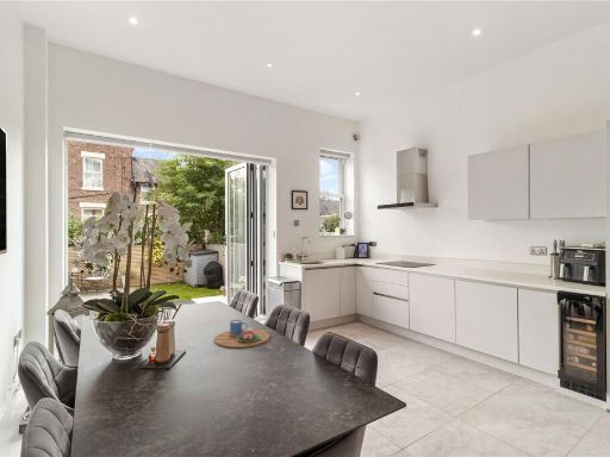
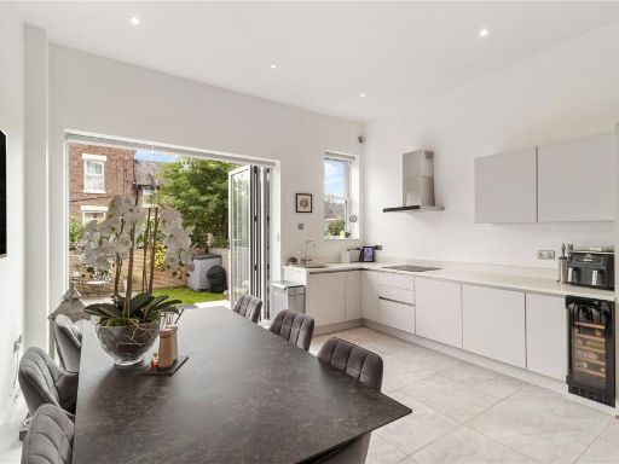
- mug (242, 323)
